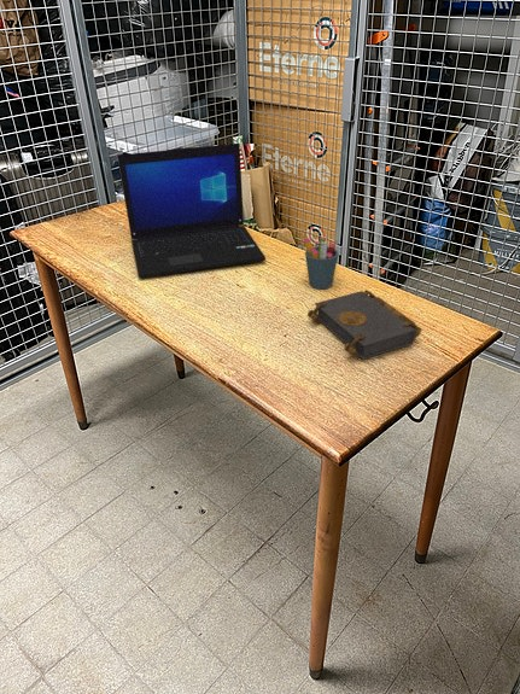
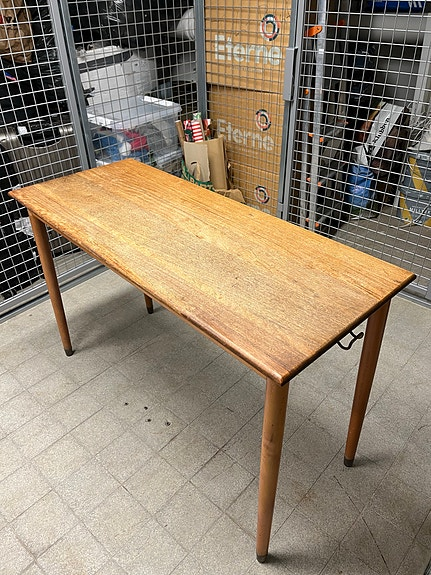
- pen holder (321, 259)
- book (363, 320)
- laptop (191, 208)
